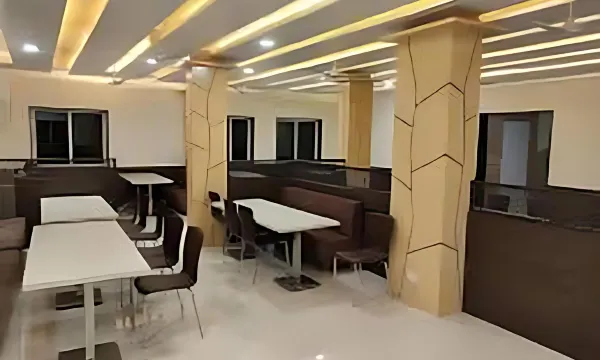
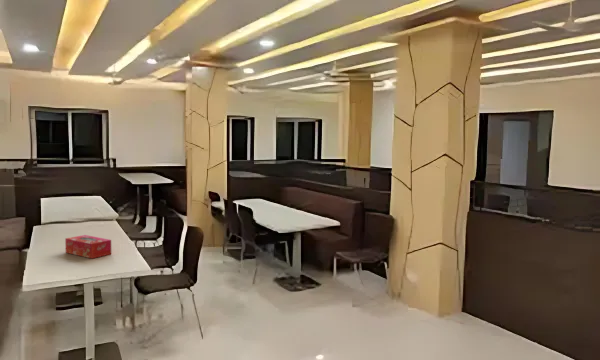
+ tissue box (88, 246)
